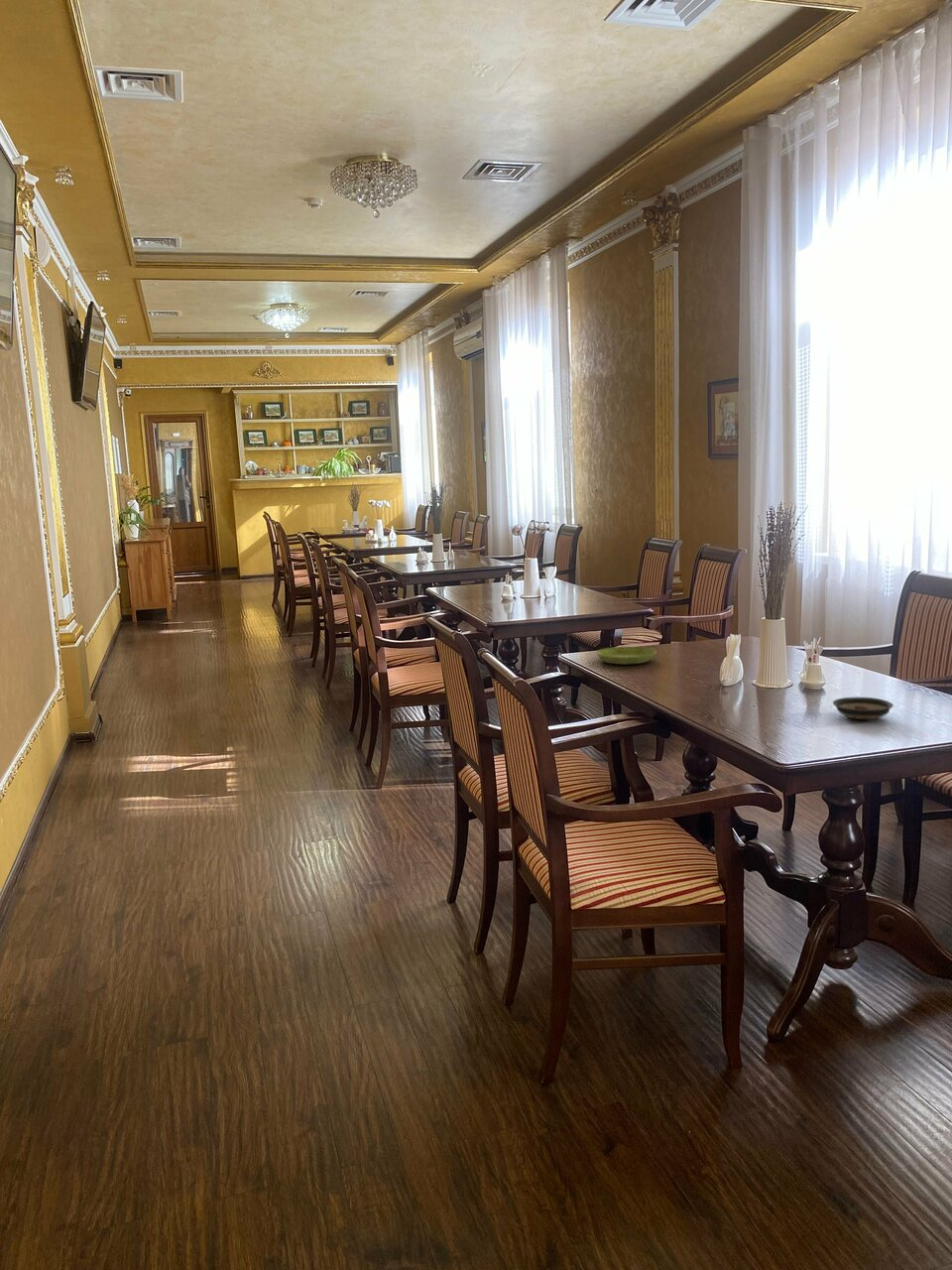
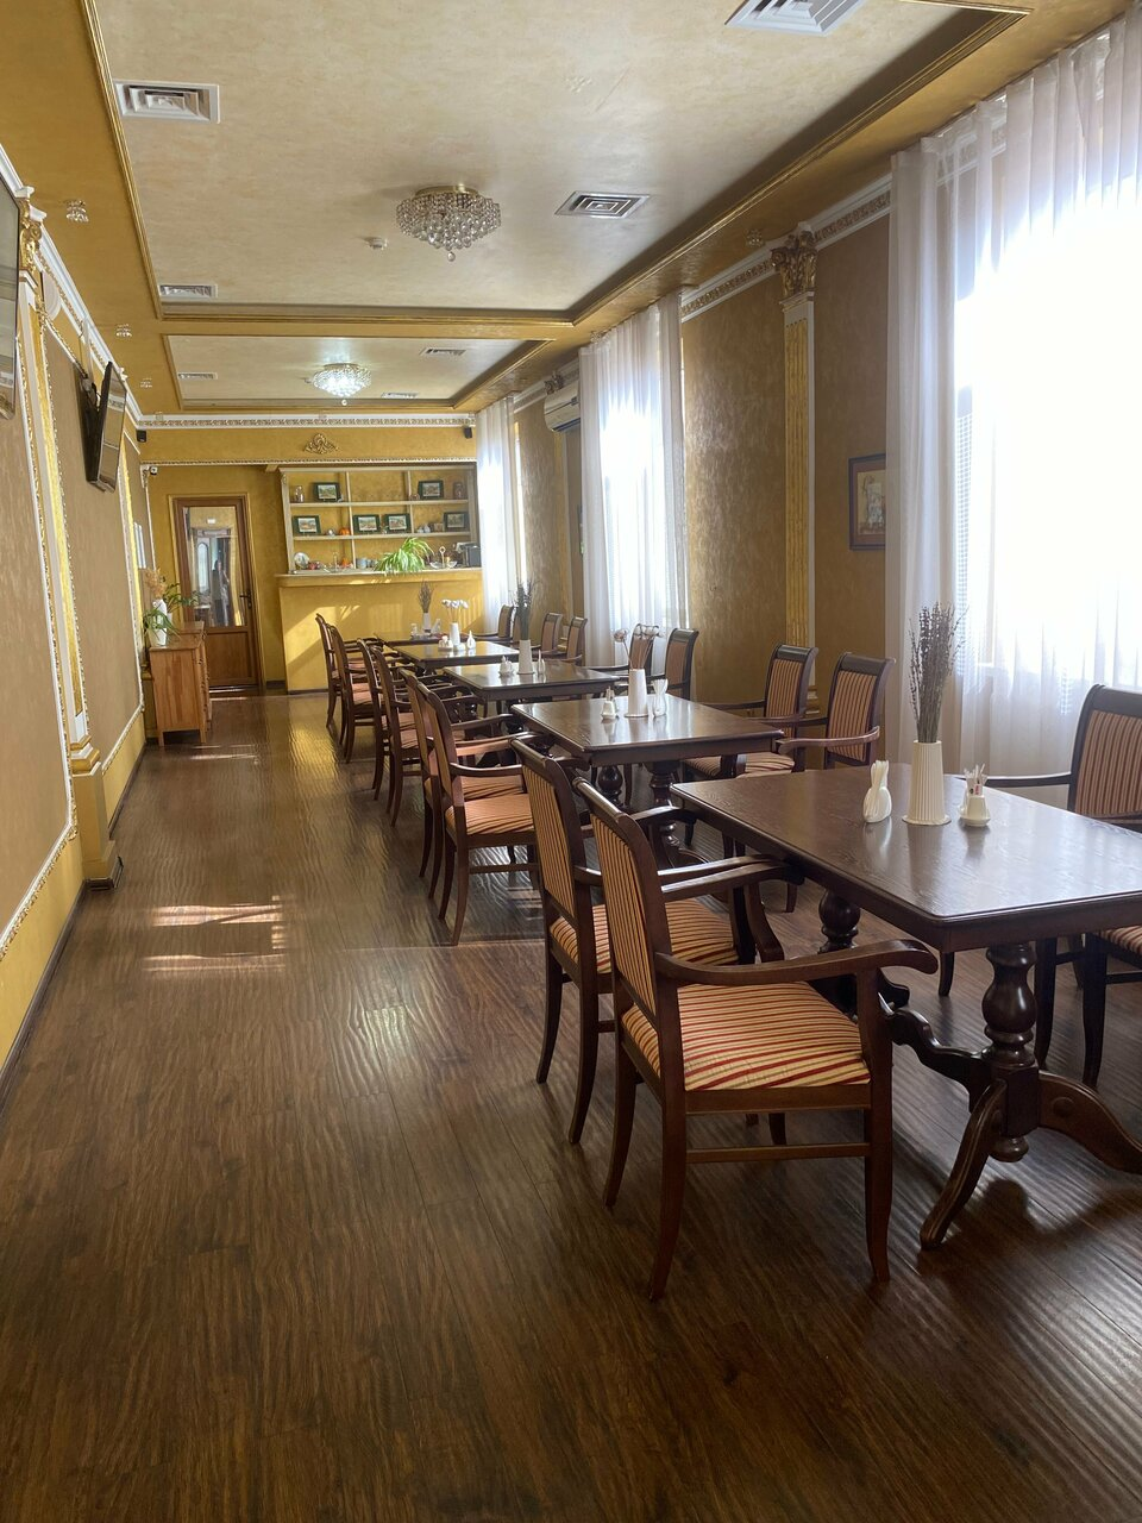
- saucer (862, 709)
- saucer (626, 656)
